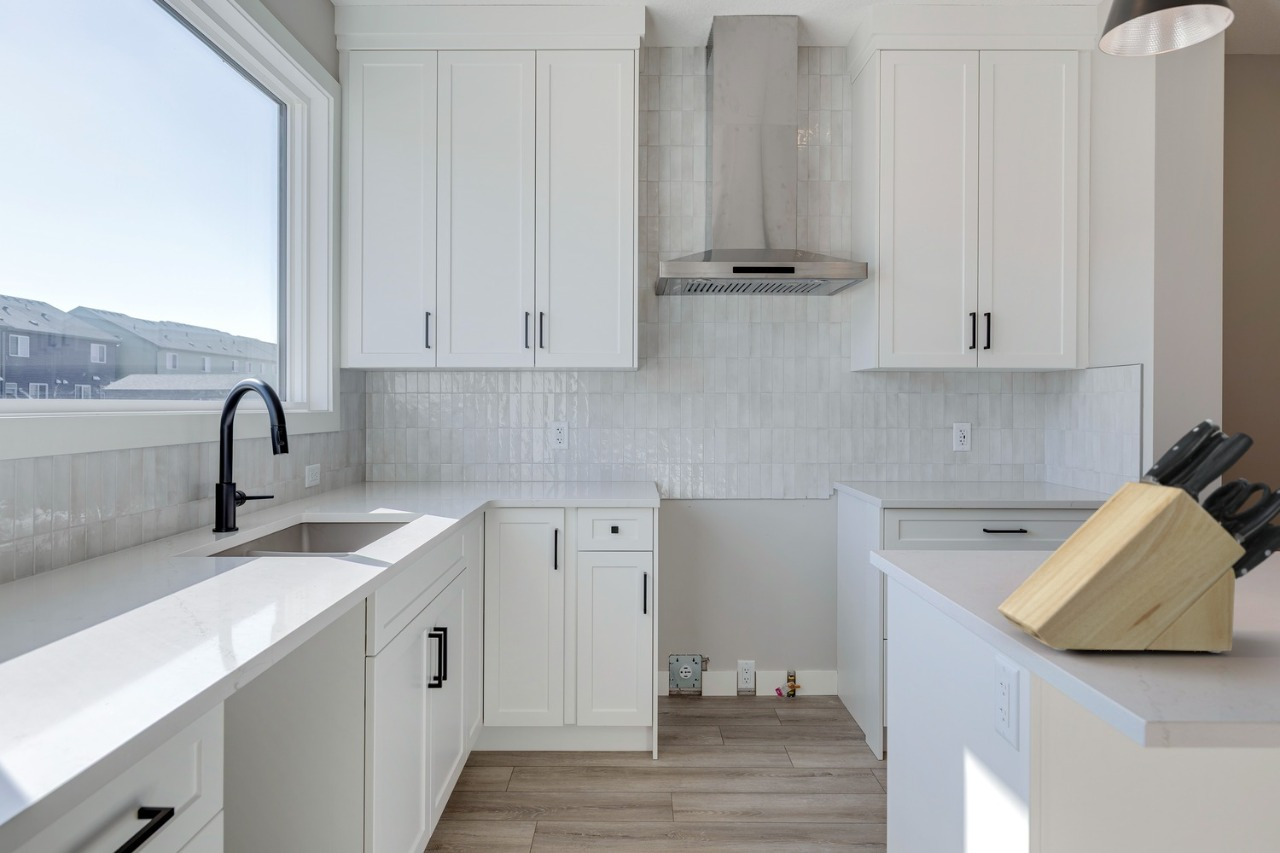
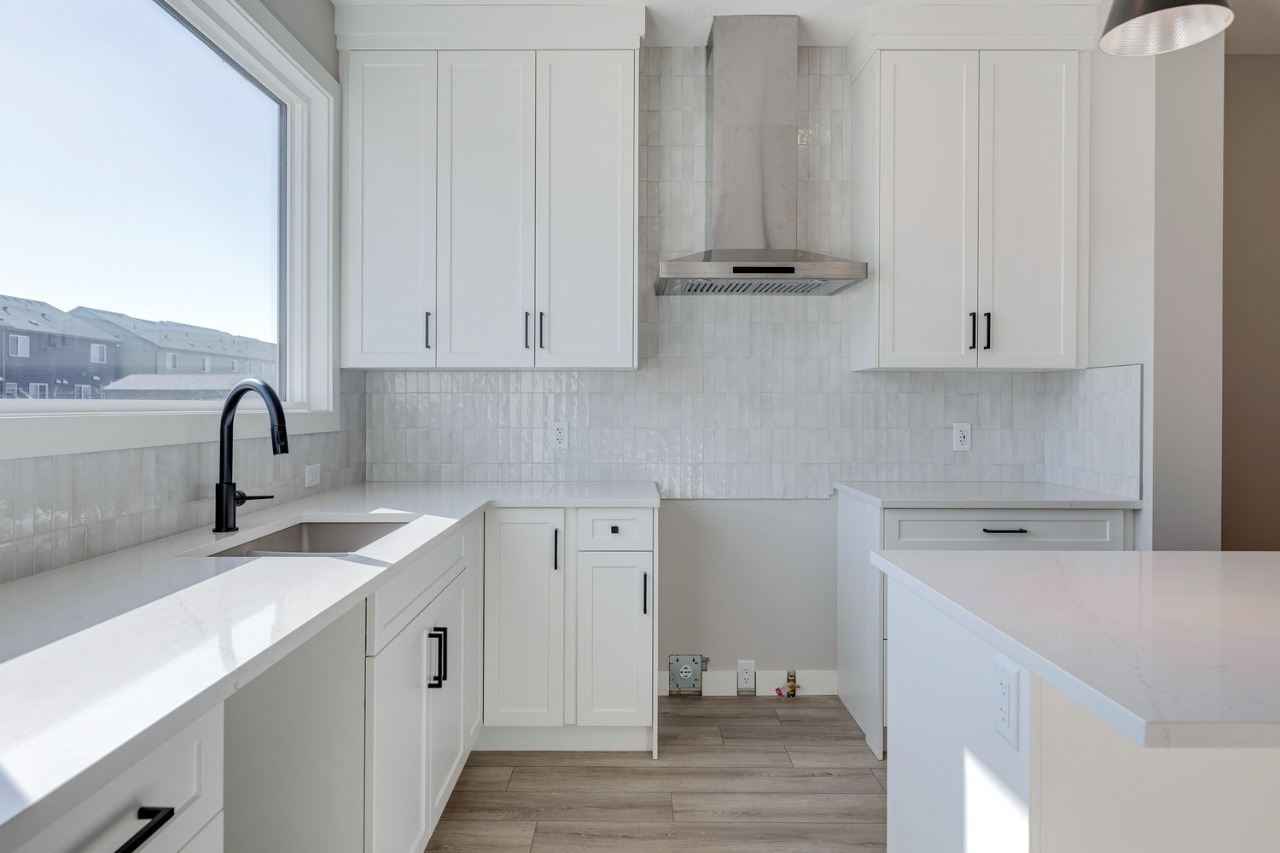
- knife block (1144, 530)
